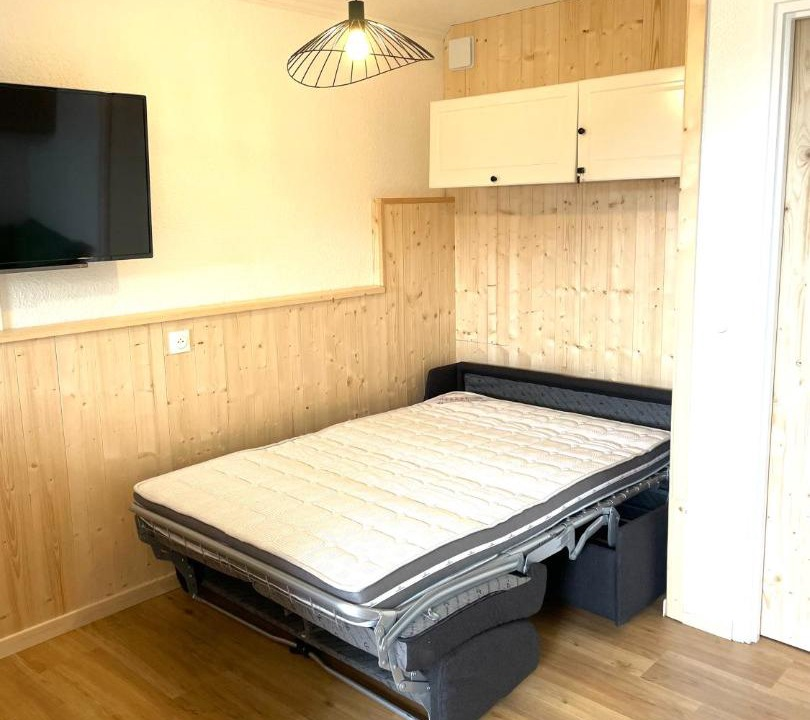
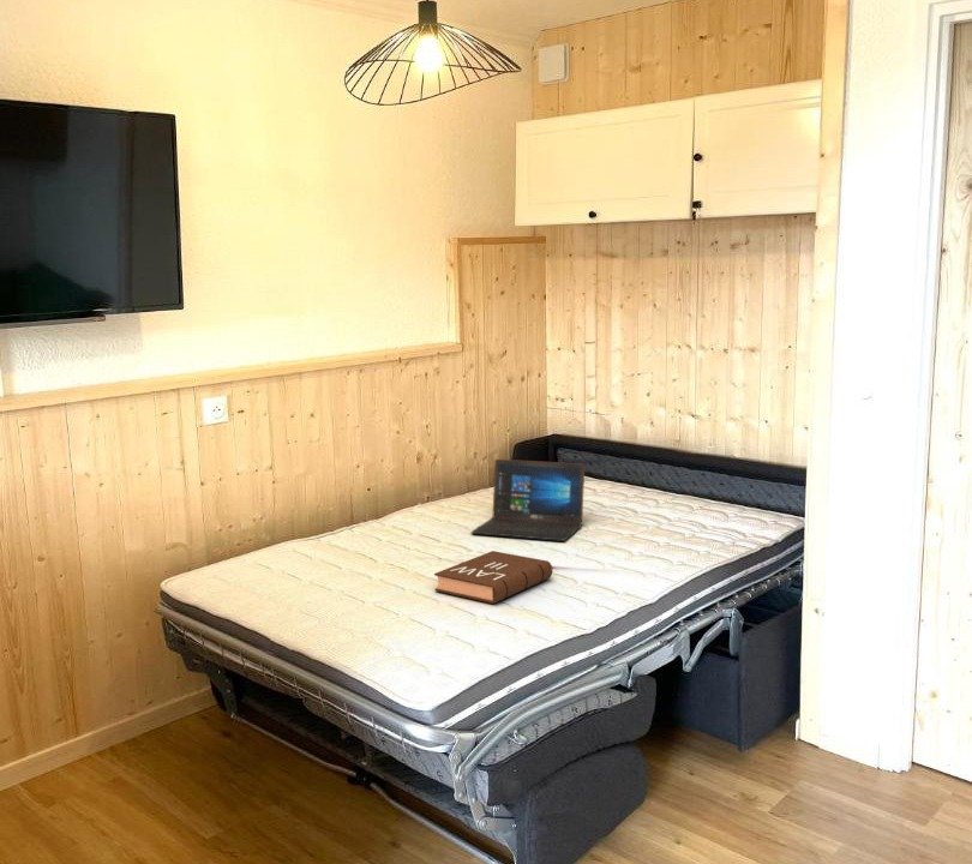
+ laptop (528, 498)
+ book (494, 576)
